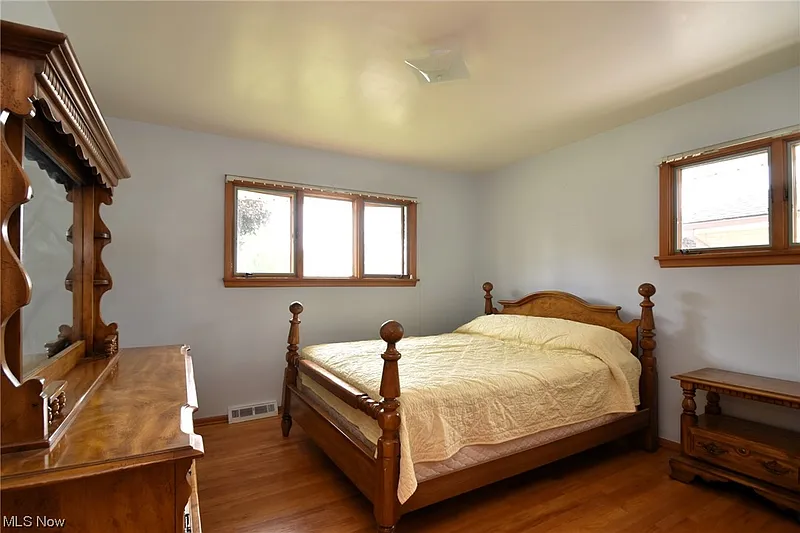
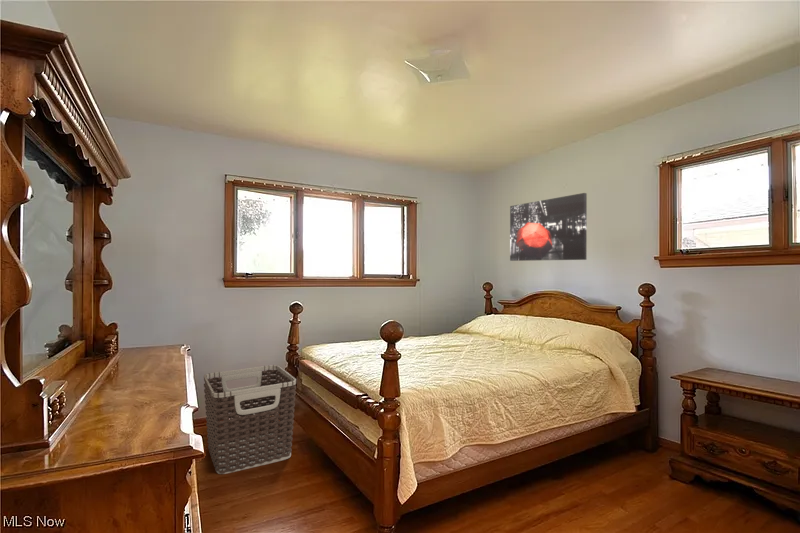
+ clothes hamper (249, 414)
+ wall art (544, 230)
